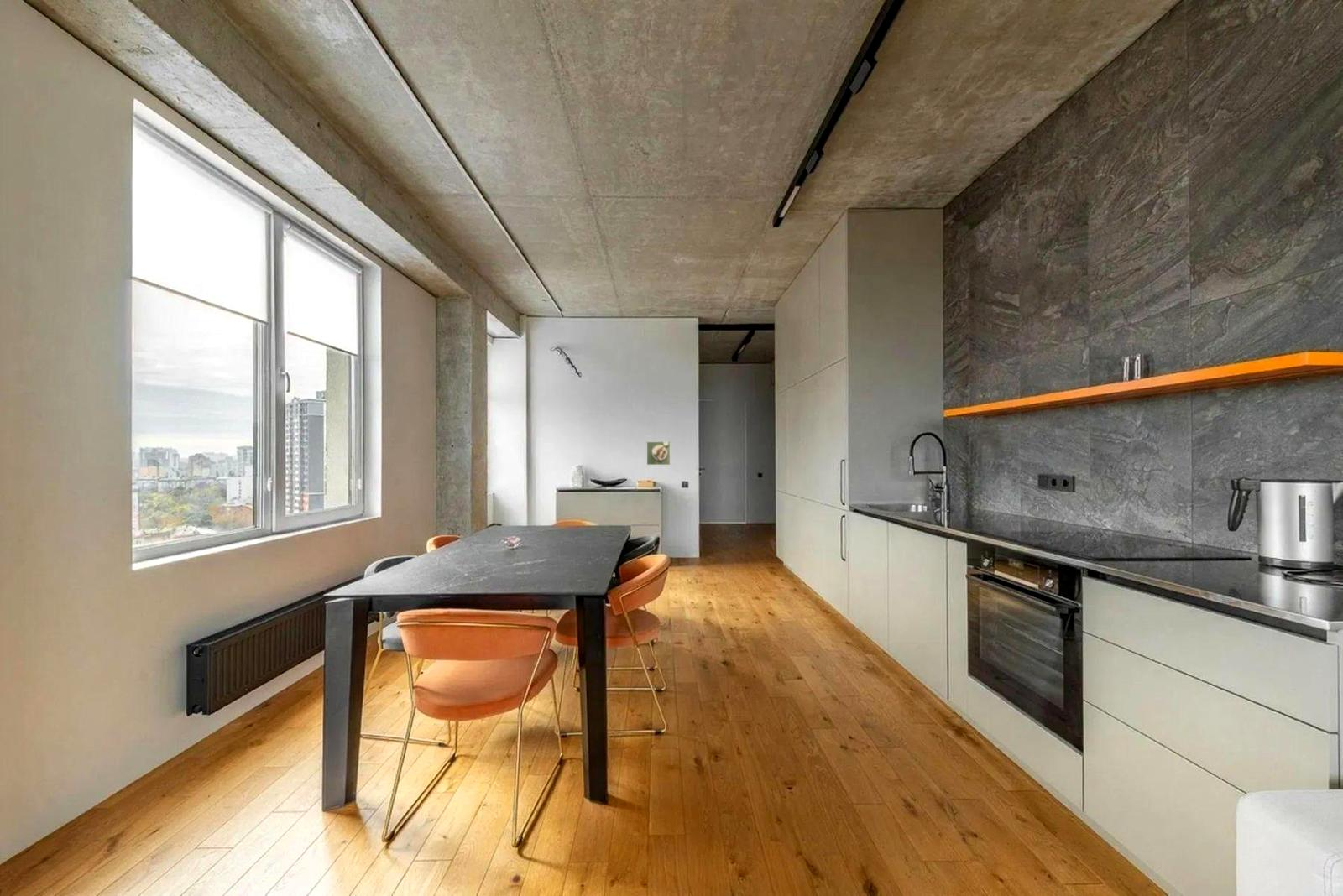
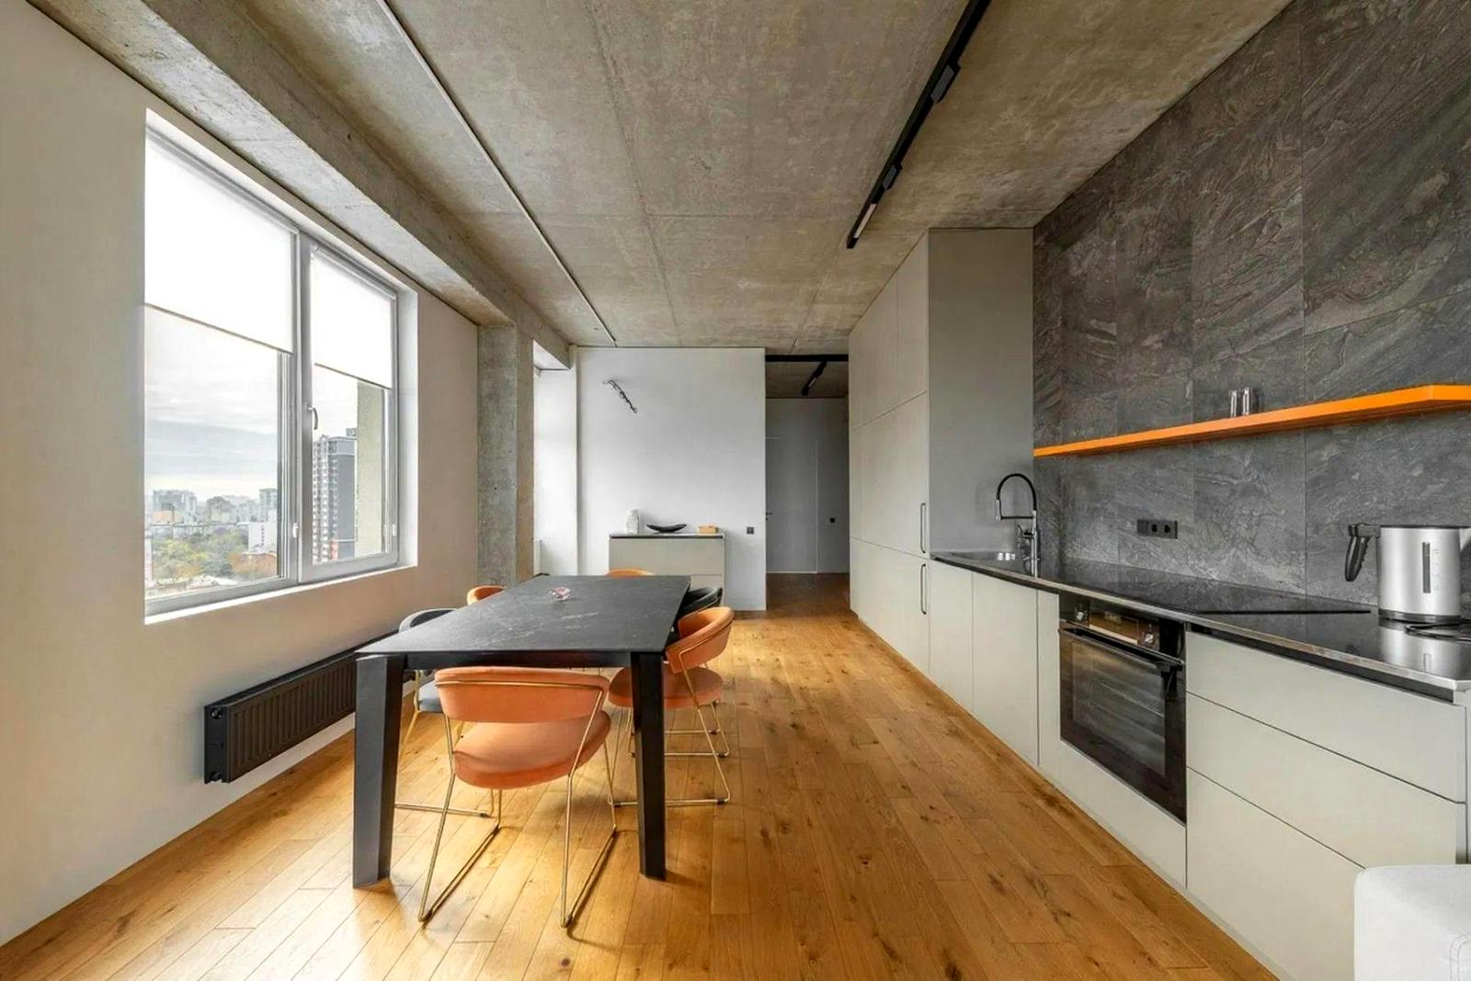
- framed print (658, 453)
